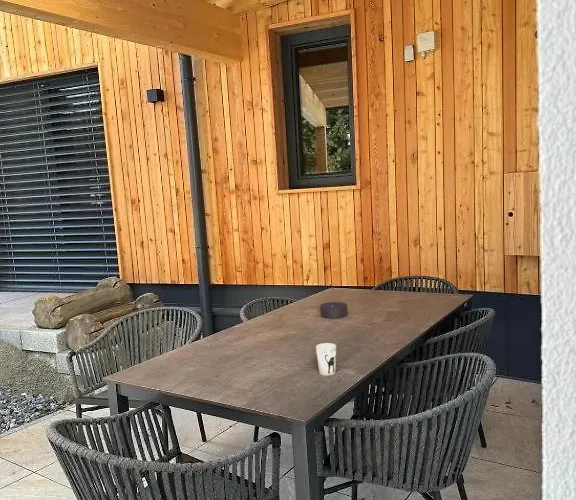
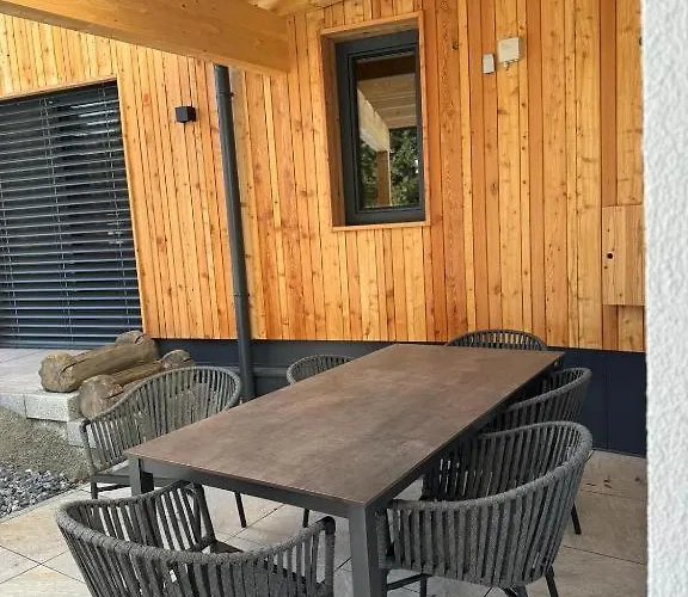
- cup (326, 359)
- candle (334, 309)
